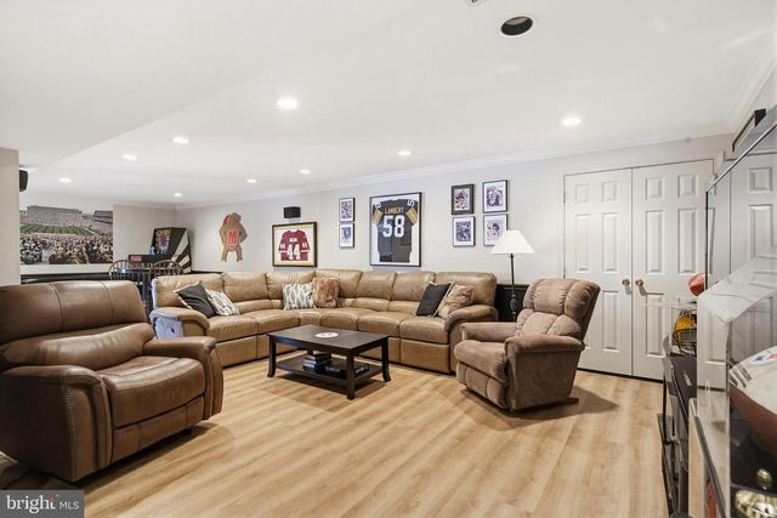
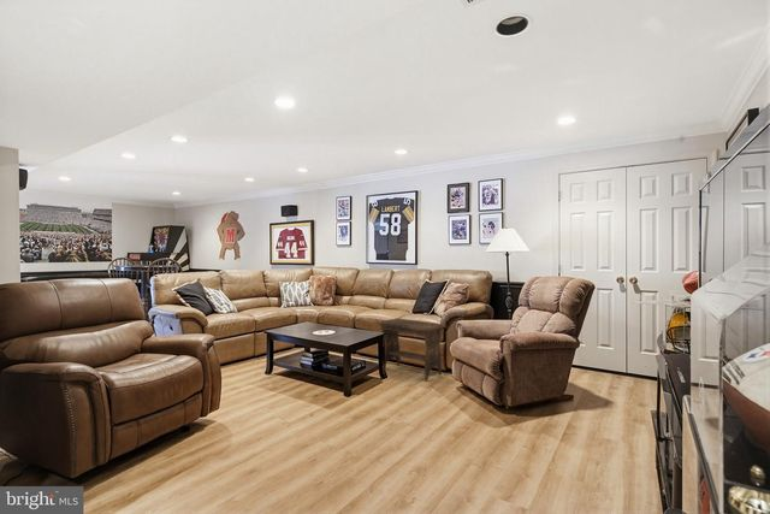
+ footstool (408, 351)
